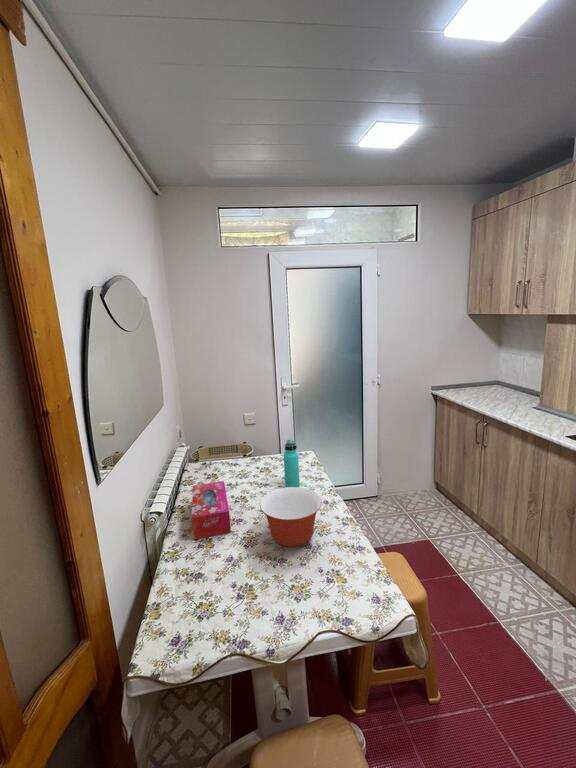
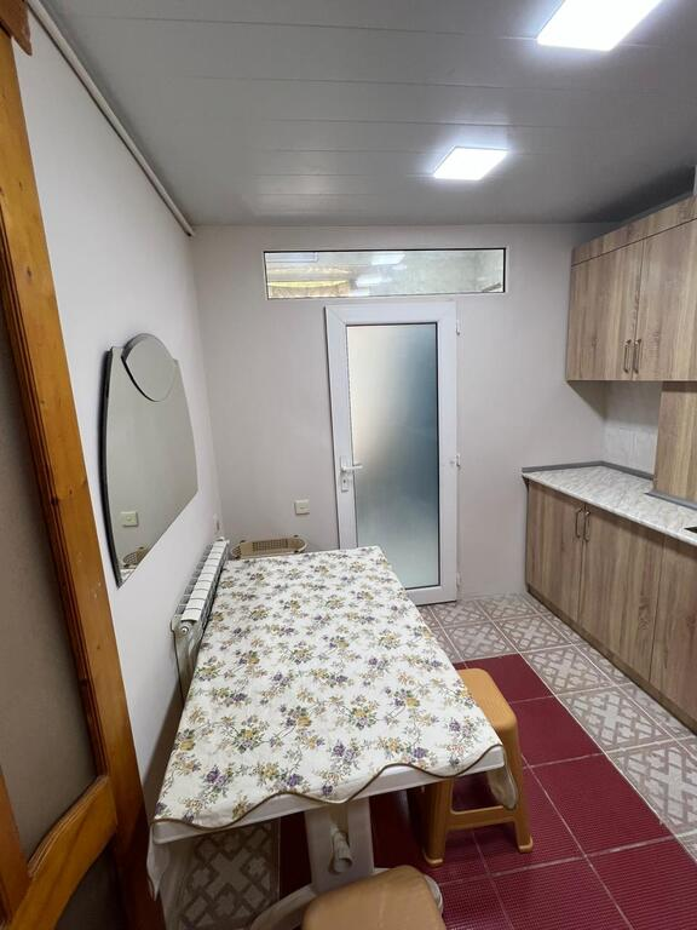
- tissue box (210, 507)
- mixing bowl (291, 519)
- thermos bottle (291, 464)
